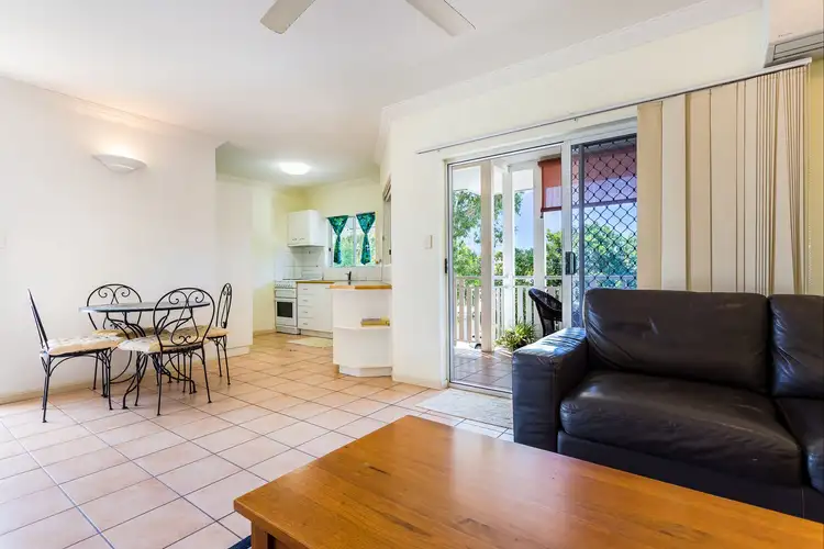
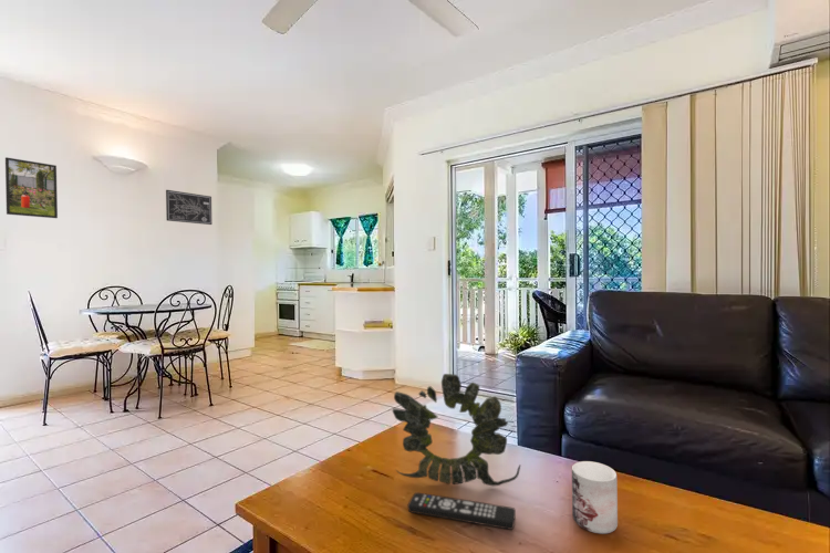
+ remote control (460, 510)
+ wall art (189, 208)
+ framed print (32, 188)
+ plant (471, 430)
+ mug (592, 493)
